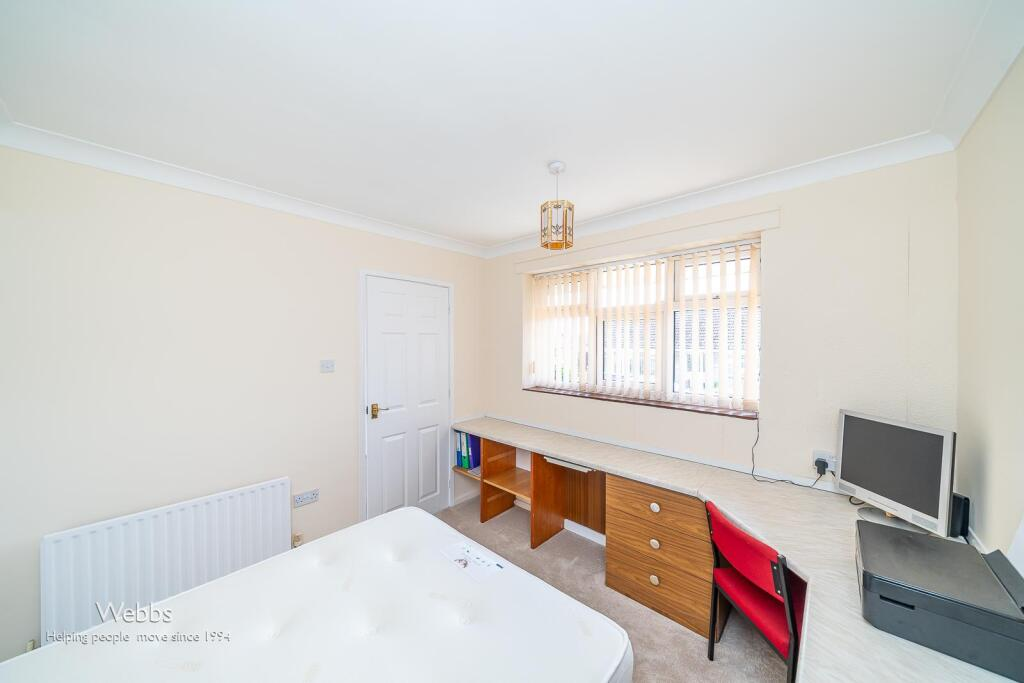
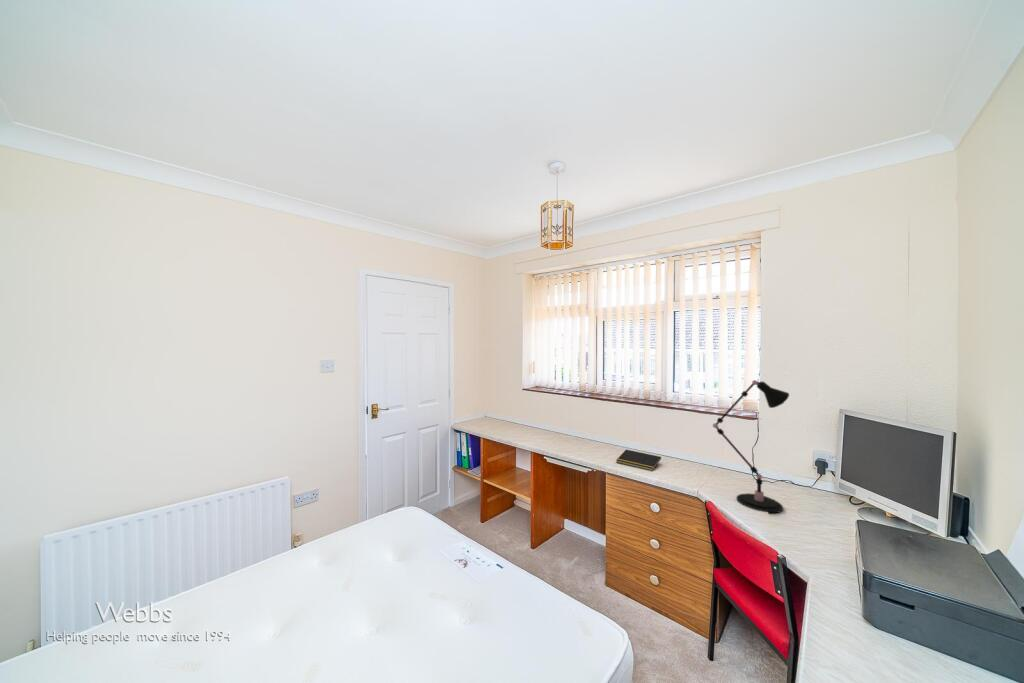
+ notepad (638, 459)
+ desk lamp (737, 449)
